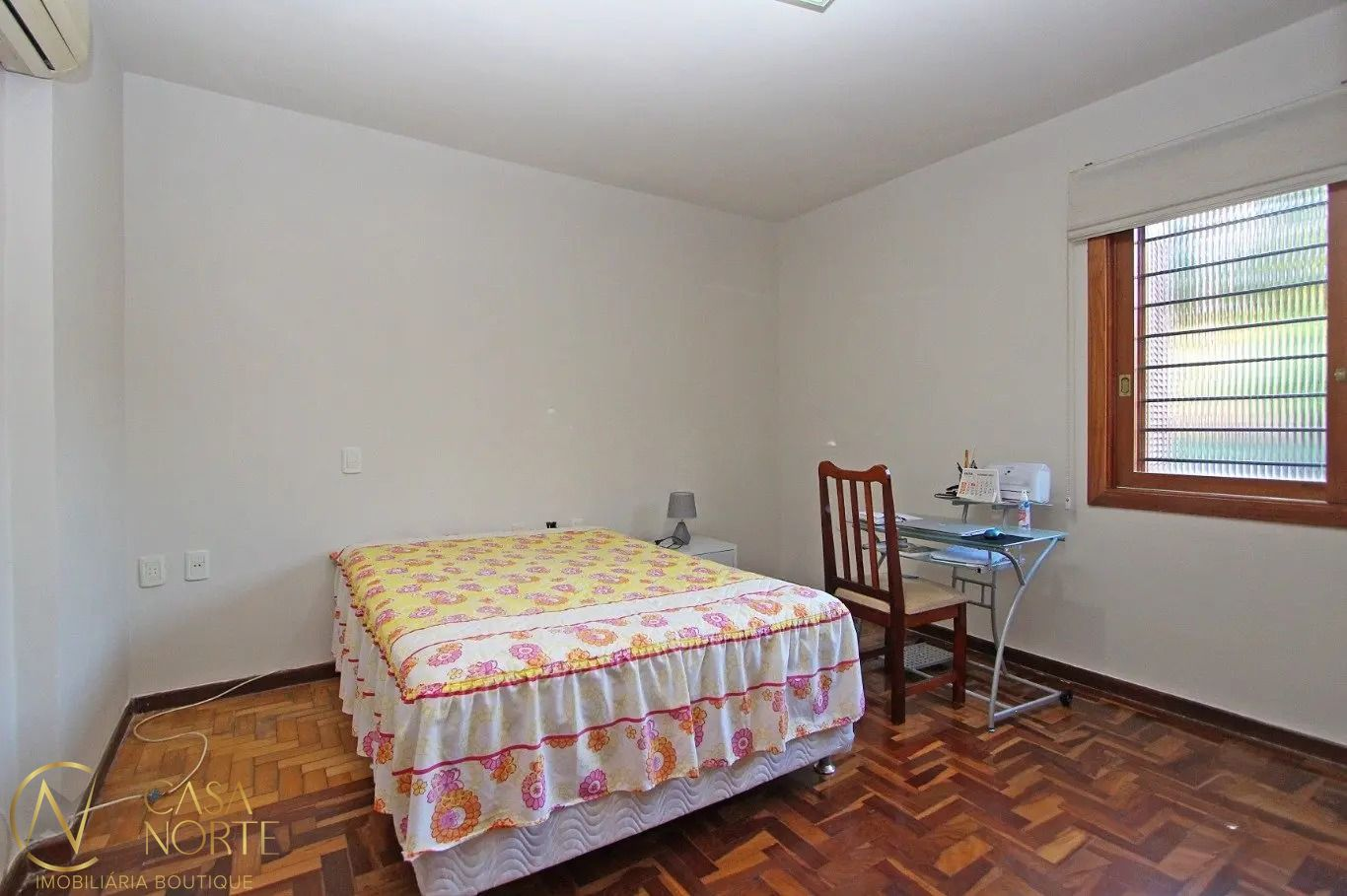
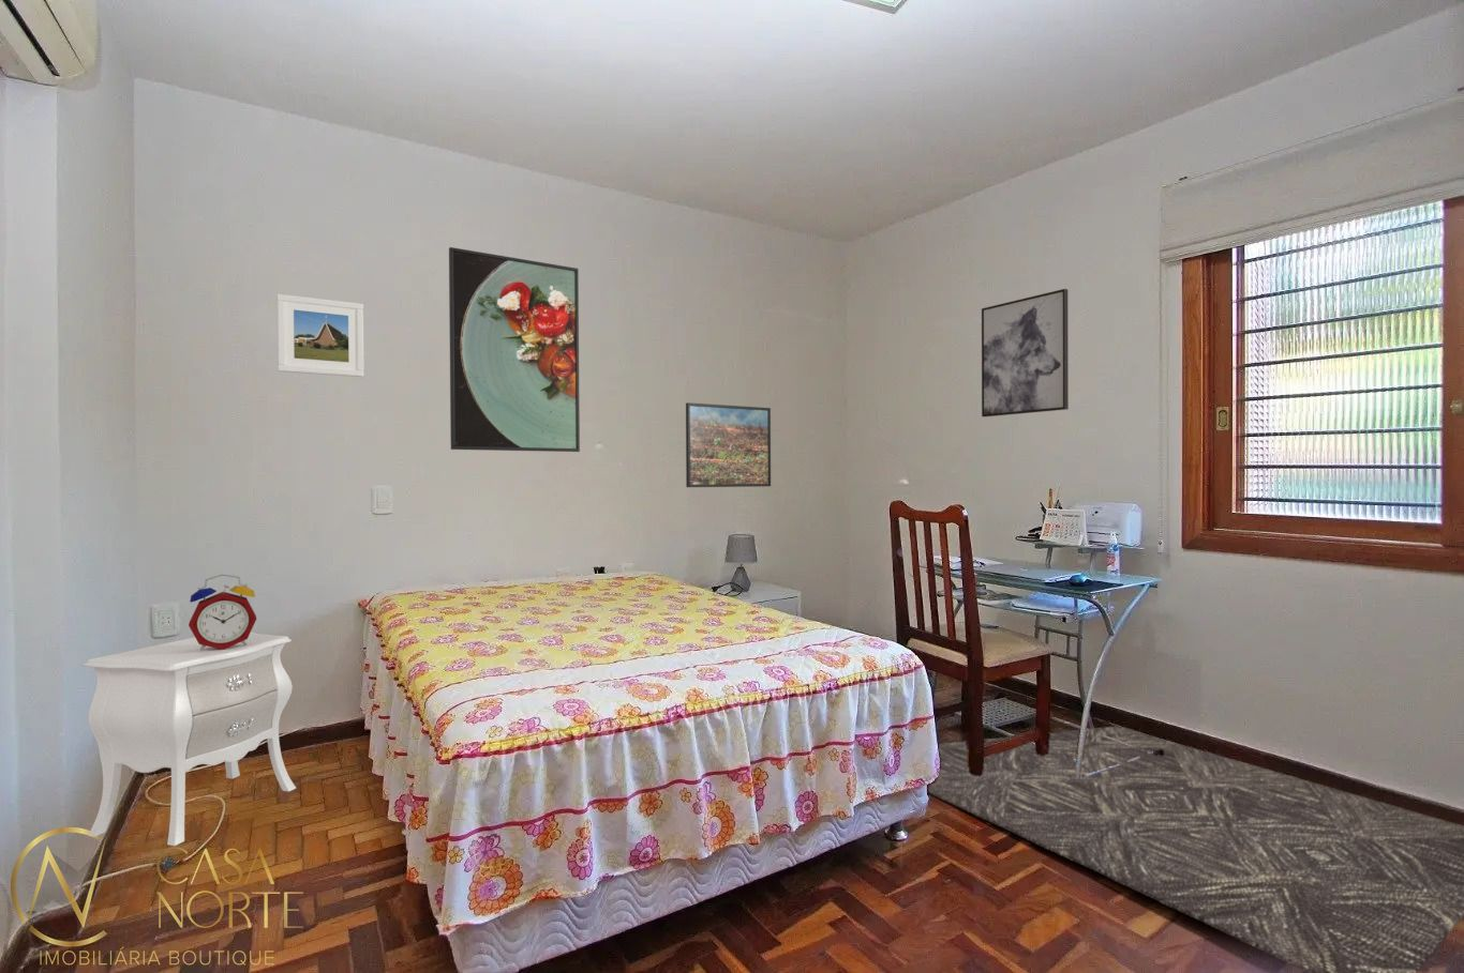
+ nightstand (203, 763)
+ rug (1112, 784)
+ alarm clock (223, 609)
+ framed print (322, 337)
+ wall art (1023, 355)
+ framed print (730, 445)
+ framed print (516, 354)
